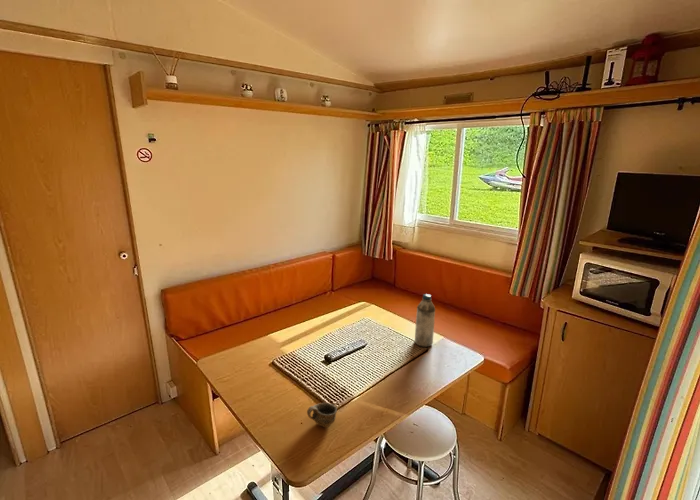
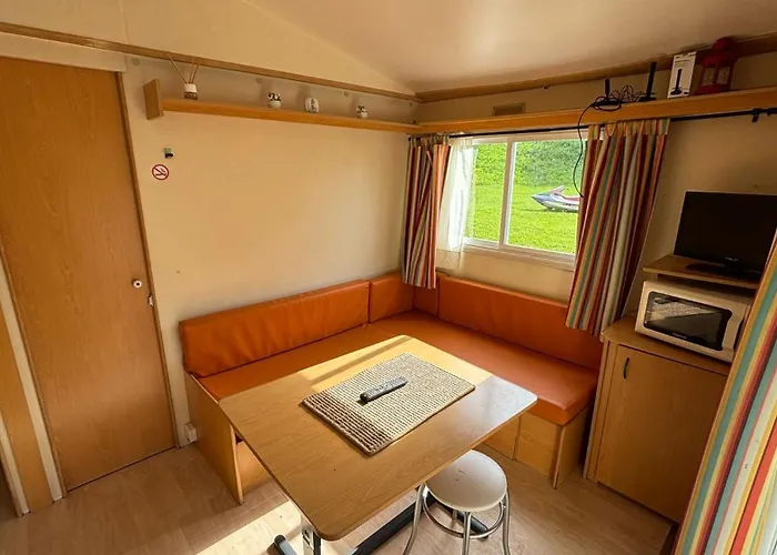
- water bottle (425, 319)
- cup (322, 412)
